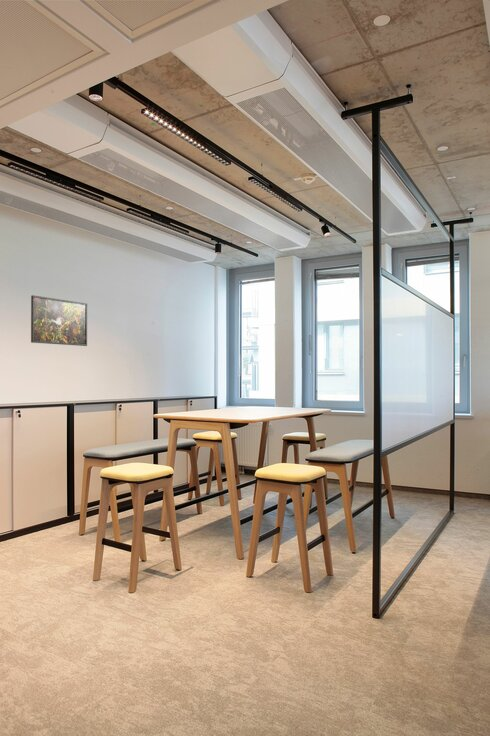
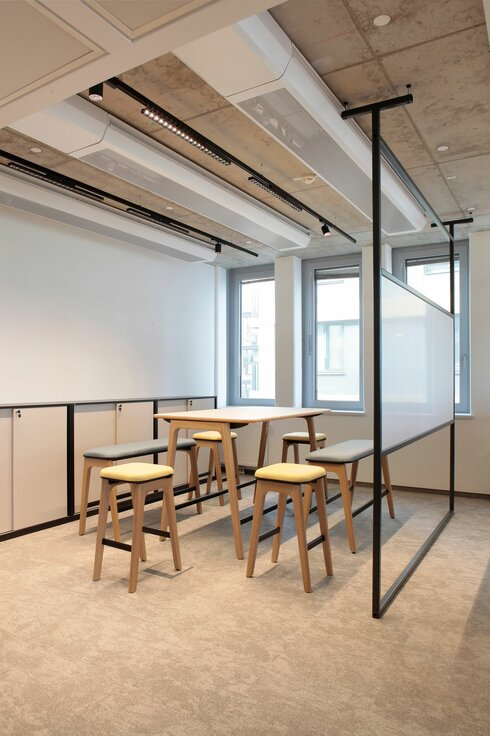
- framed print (60, 322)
